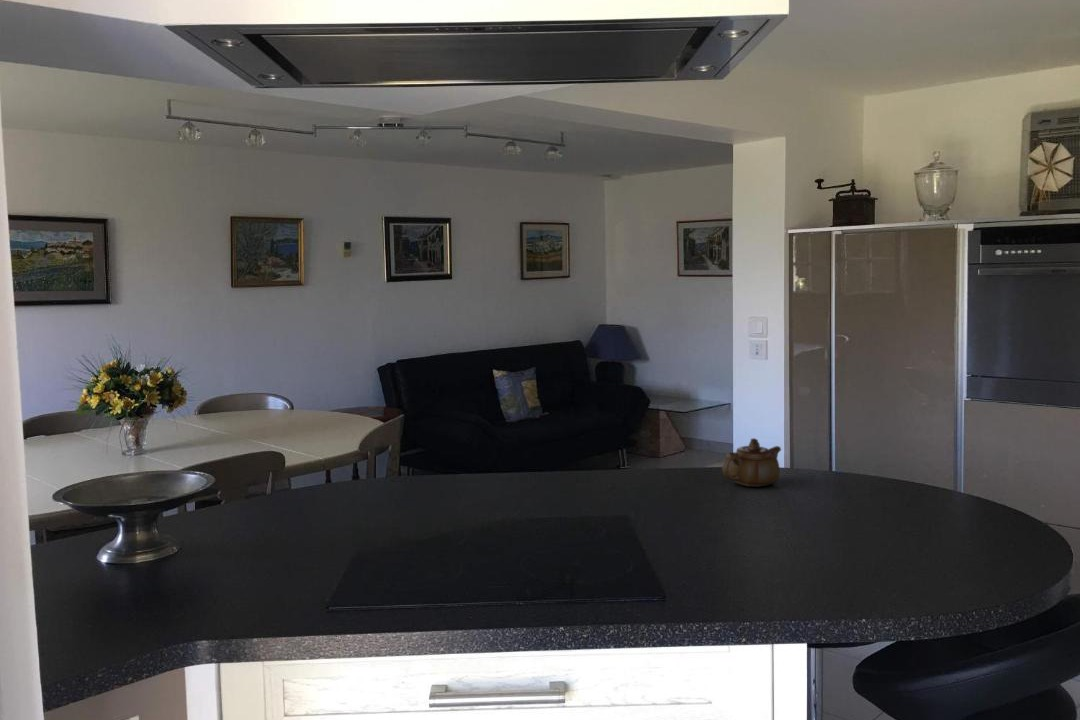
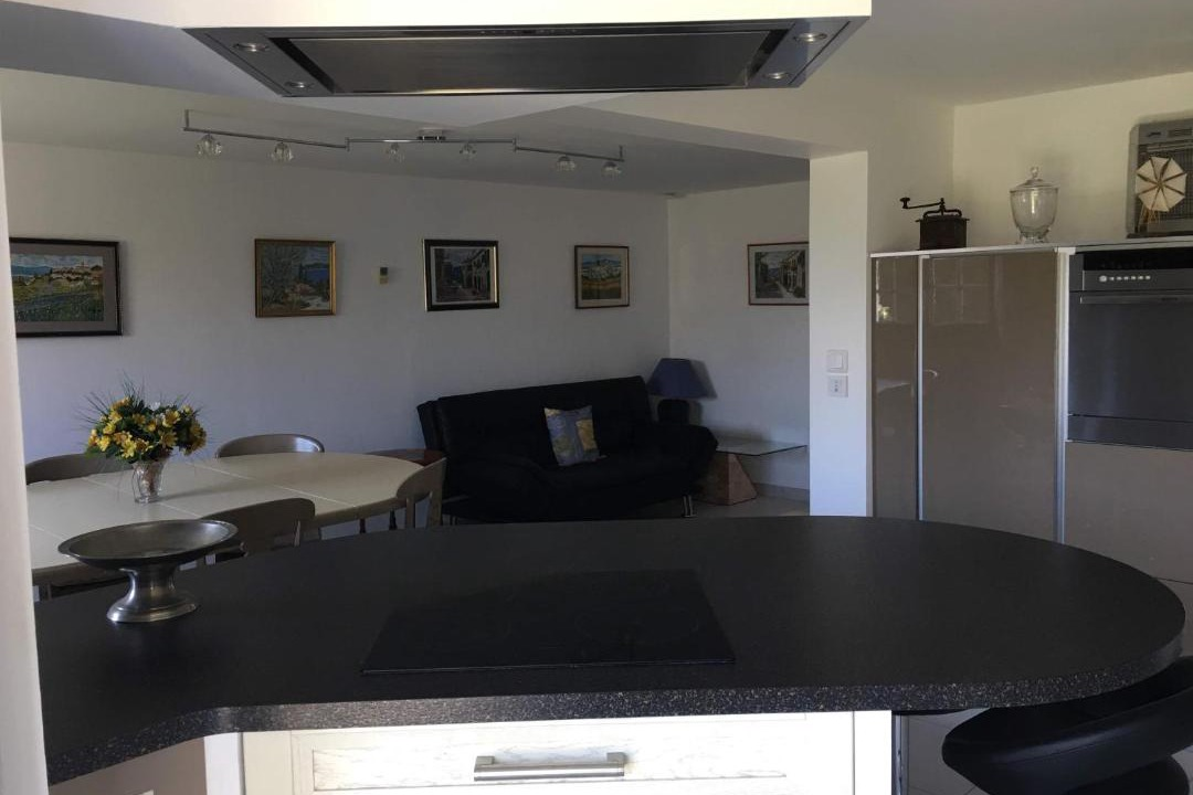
- teapot (751, 460)
